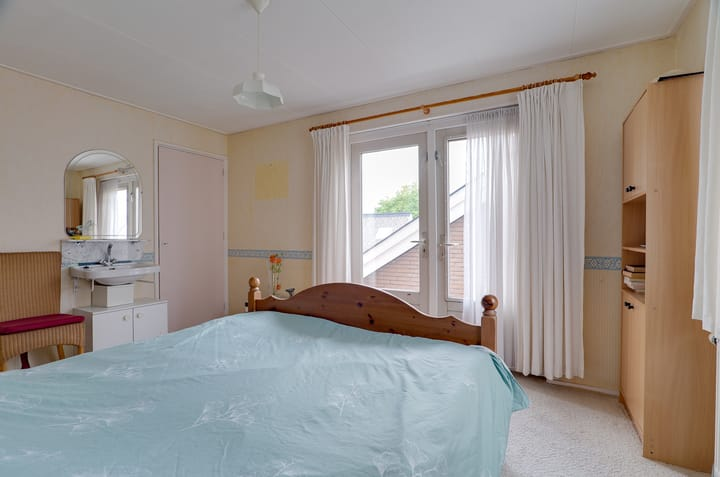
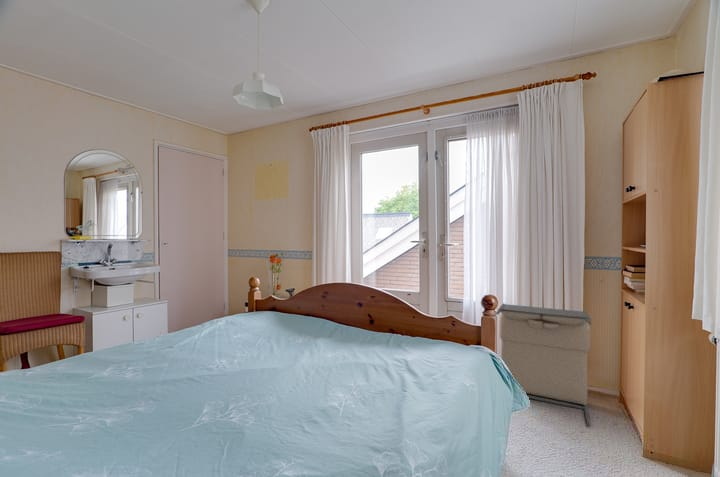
+ laundry hamper (541, 358)
